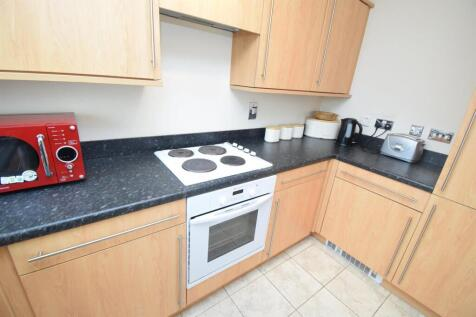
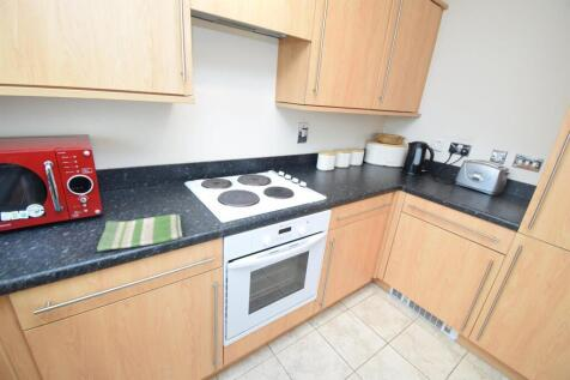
+ dish towel (144, 229)
